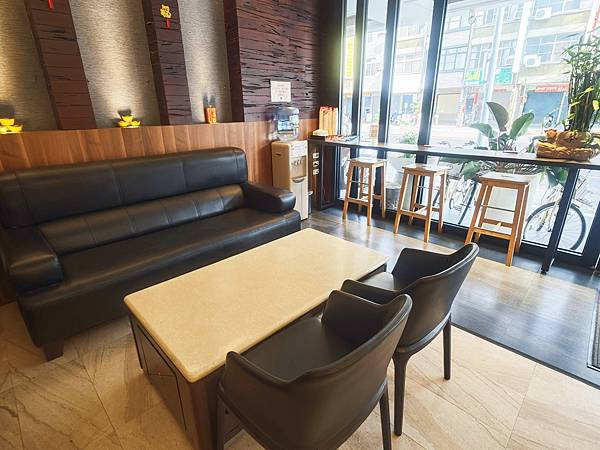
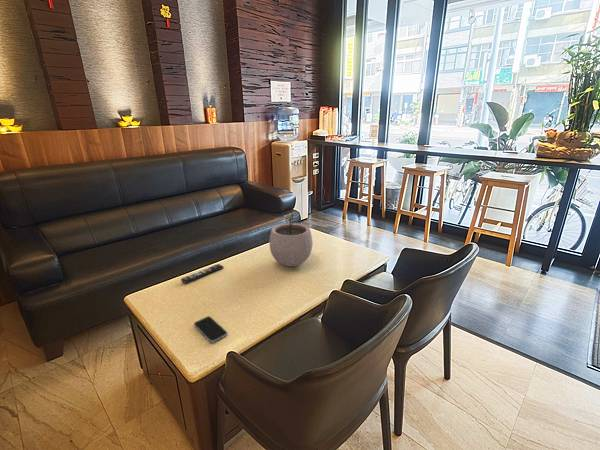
+ plant pot (290, 238)
+ smartphone (210, 328)
+ remote control (203, 273)
